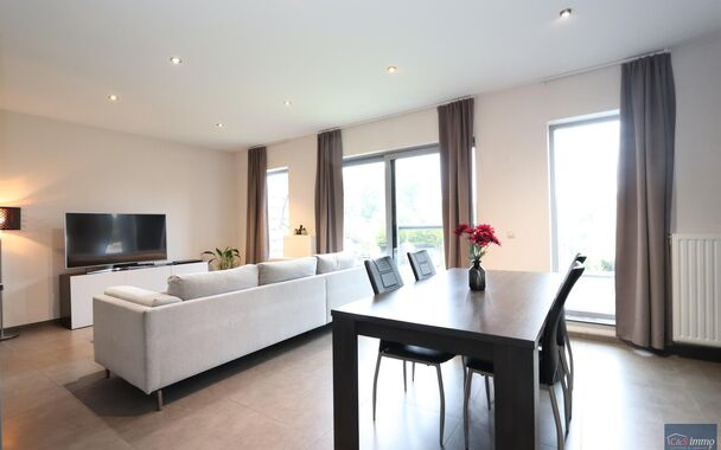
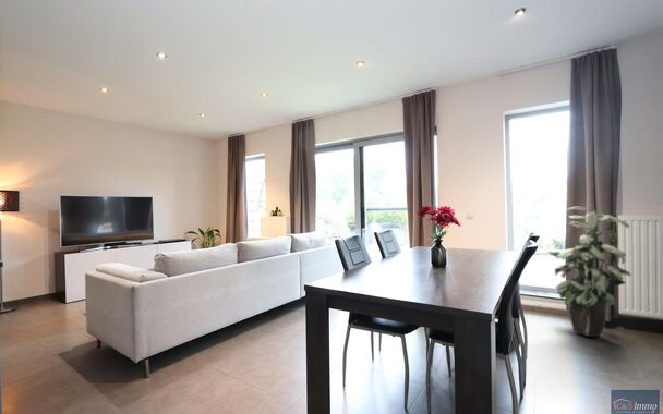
+ indoor plant (586, 269)
